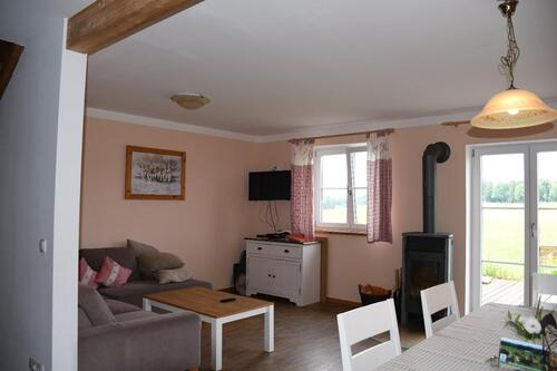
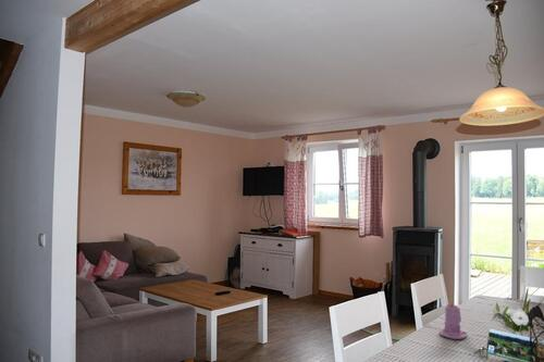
+ candle (452, 317)
